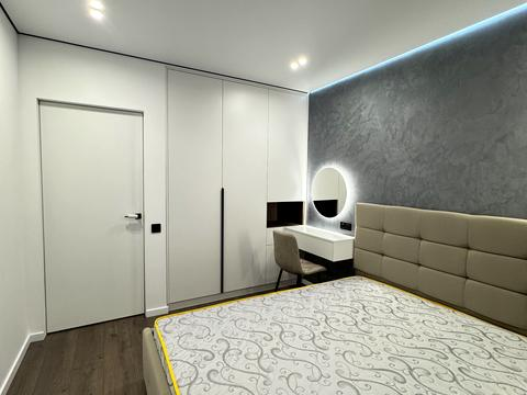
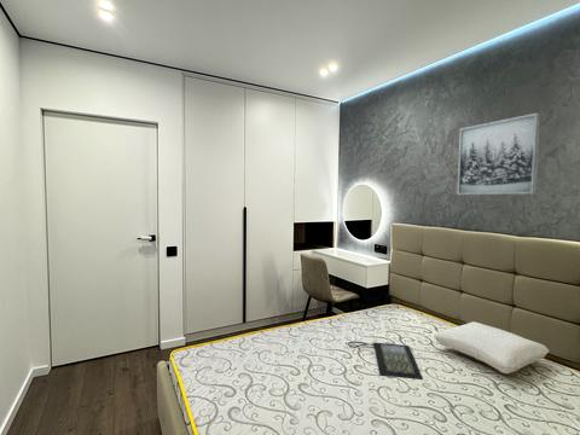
+ clutch bag (393, 356)
+ pillow (487, 343)
+ wall art (494, 158)
